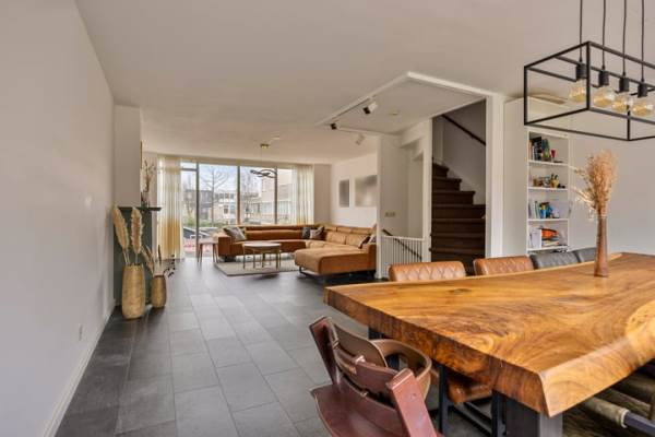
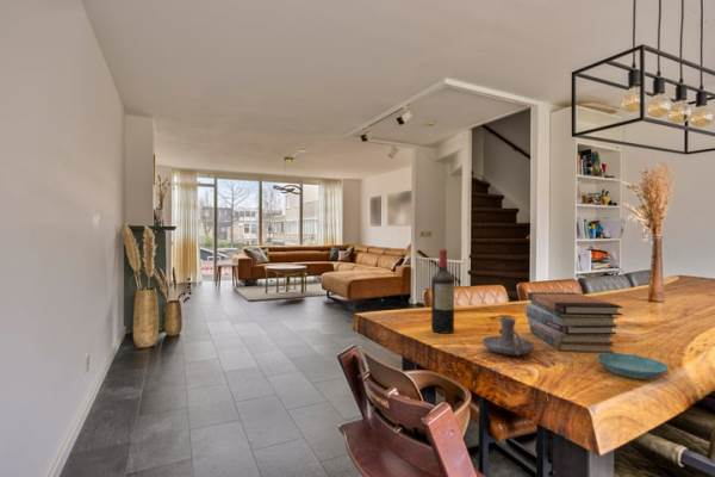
+ saucer (630, 366)
+ book stack (567, 318)
+ wine bottle (442, 290)
+ candle holder (509, 336)
